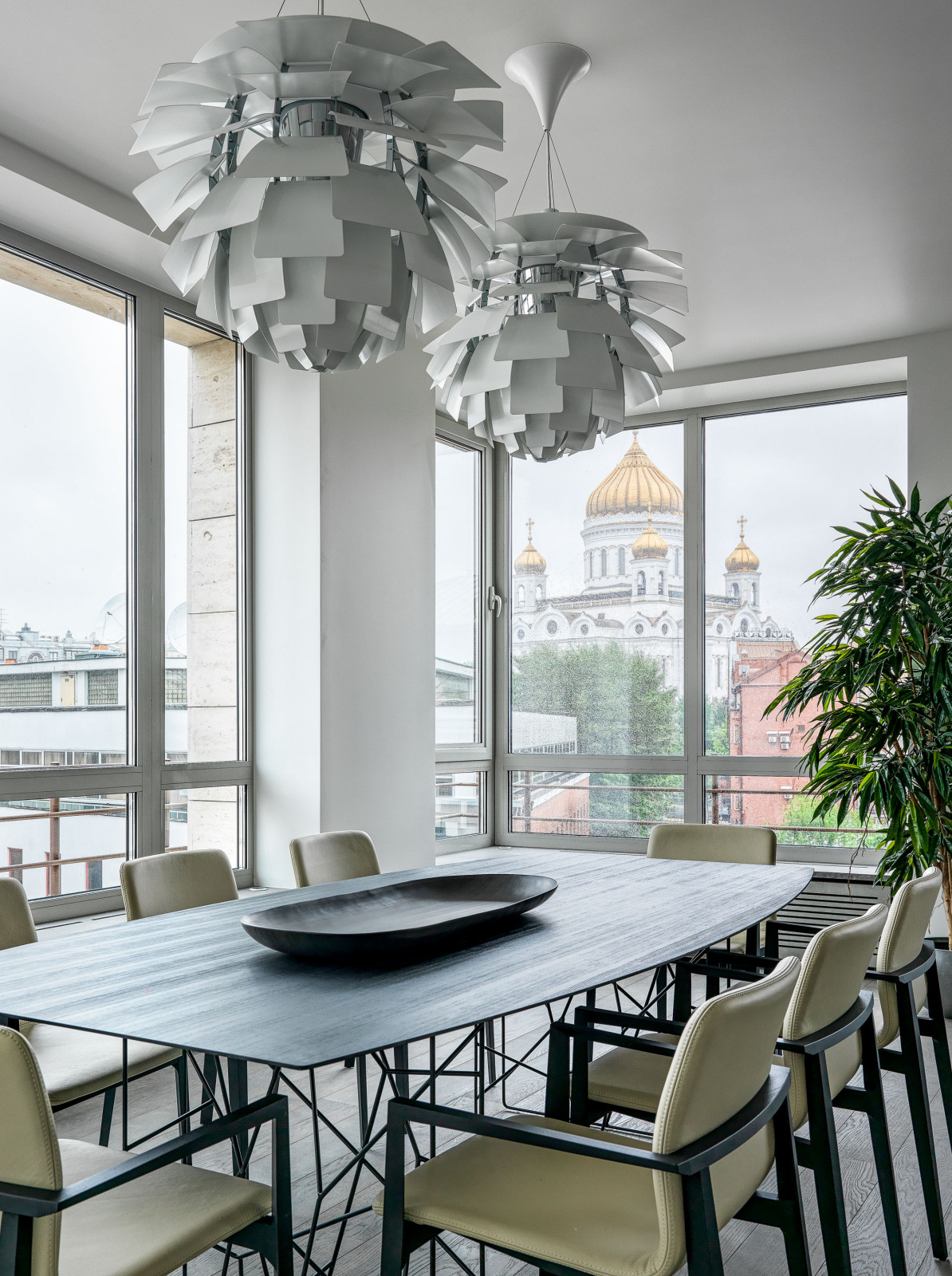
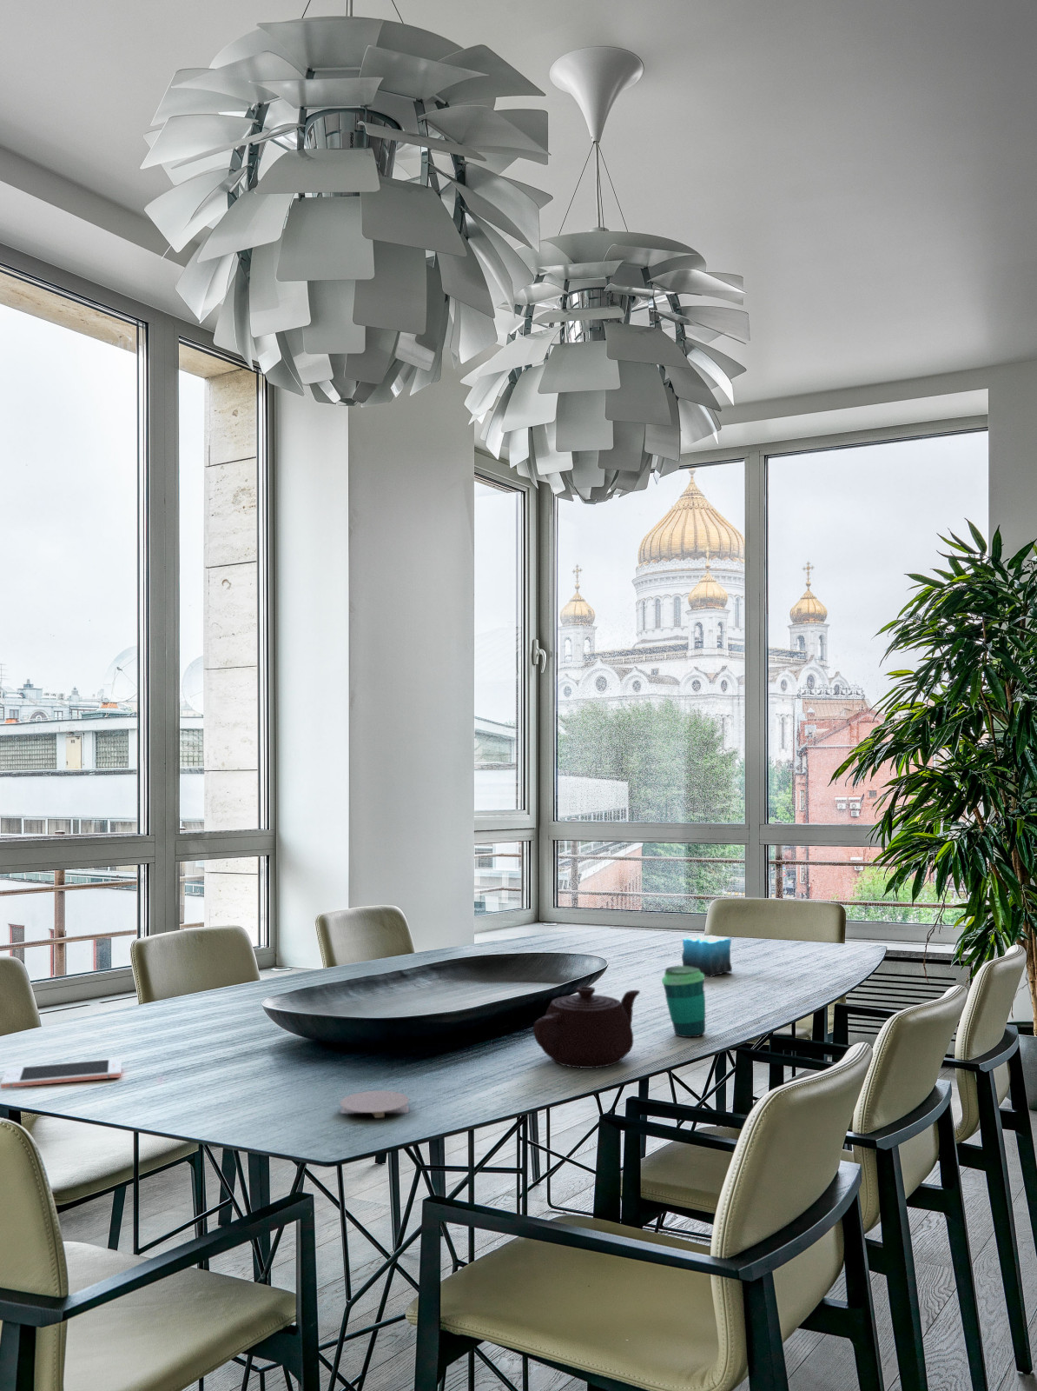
+ cup (683, 1001)
+ cell phone (62, 1073)
+ coaster (375, 1105)
+ candle (706, 947)
+ teapot (589, 1023)
